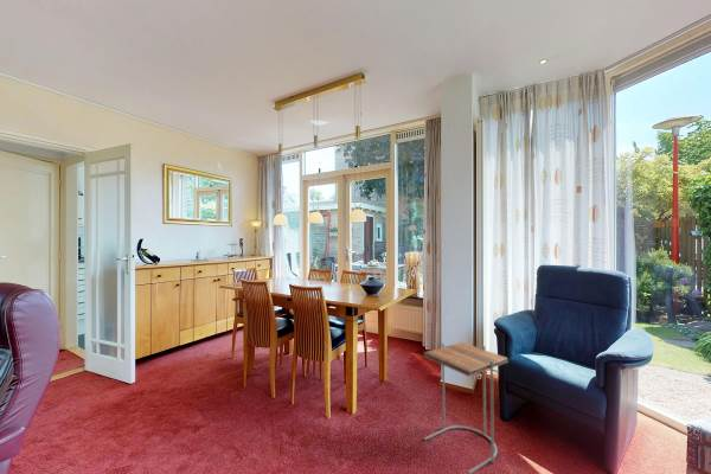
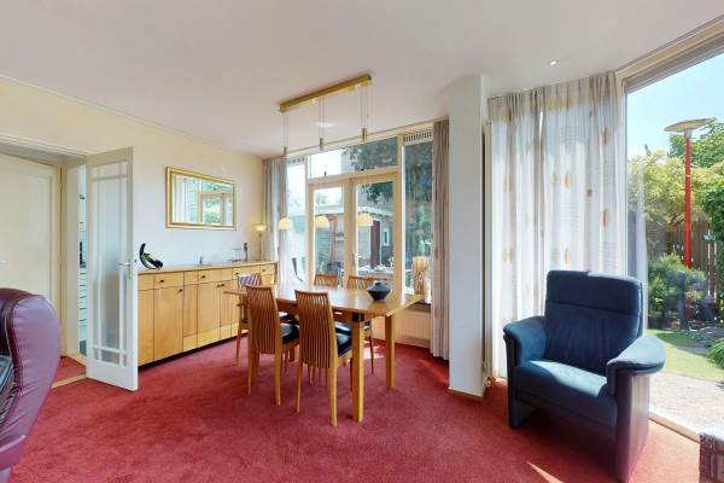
- side table (483, 397)
